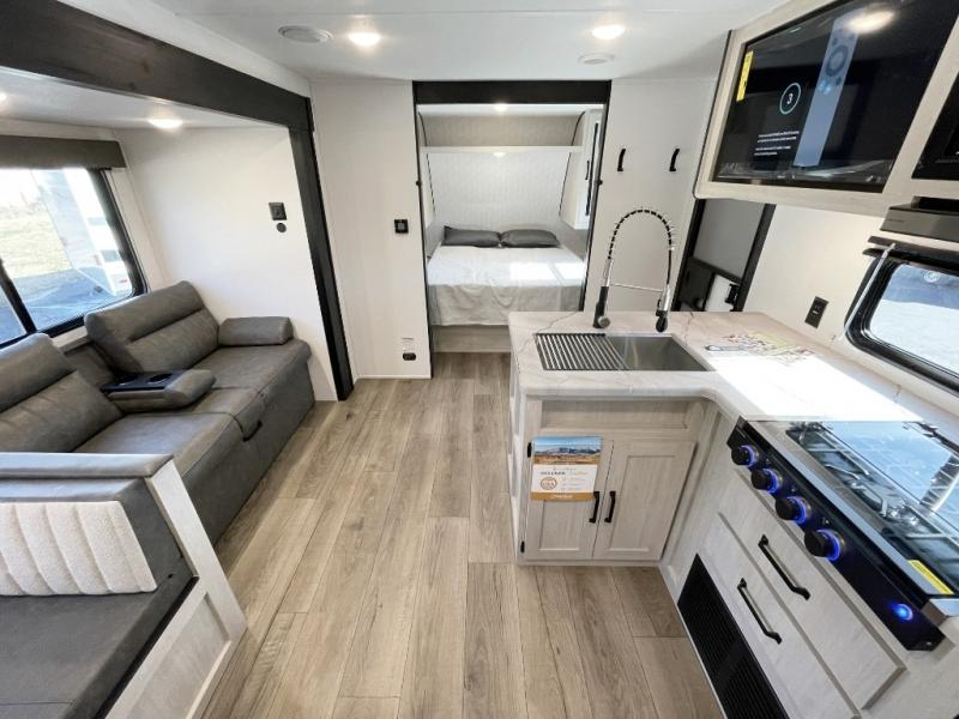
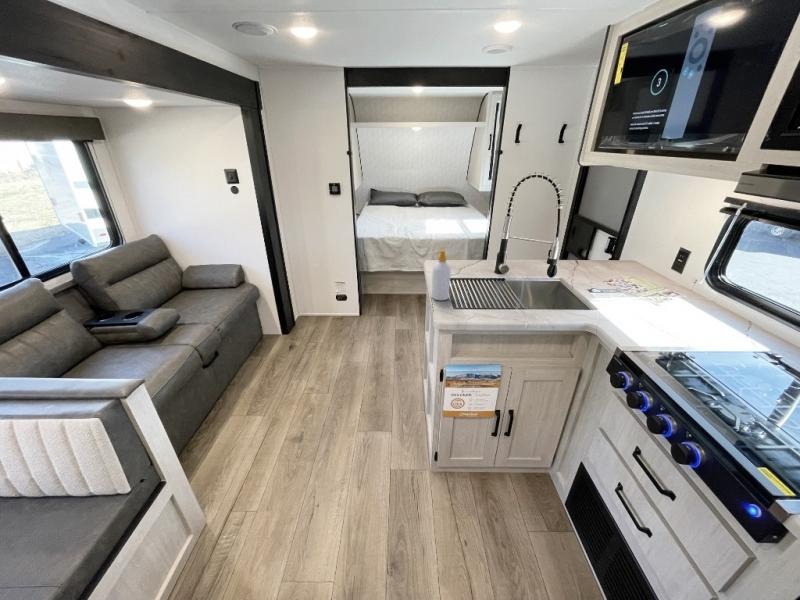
+ soap bottle (440, 274)
